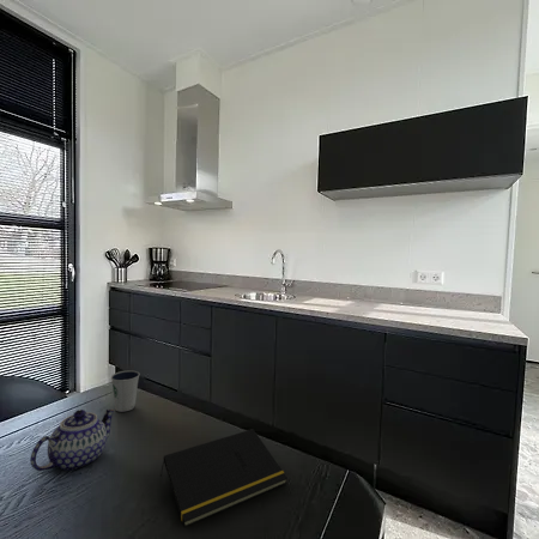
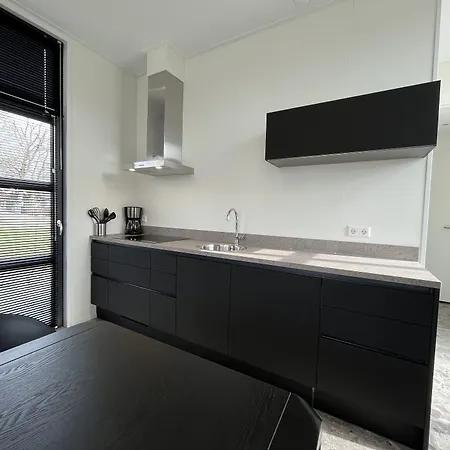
- teapot (77, 435)
- dixie cup (125, 390)
- notepad (224, 468)
